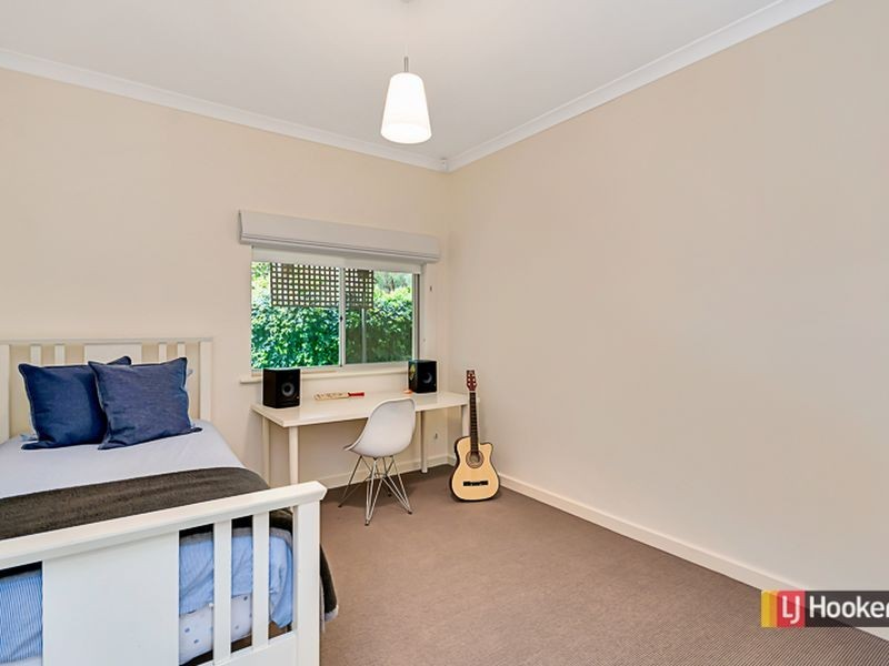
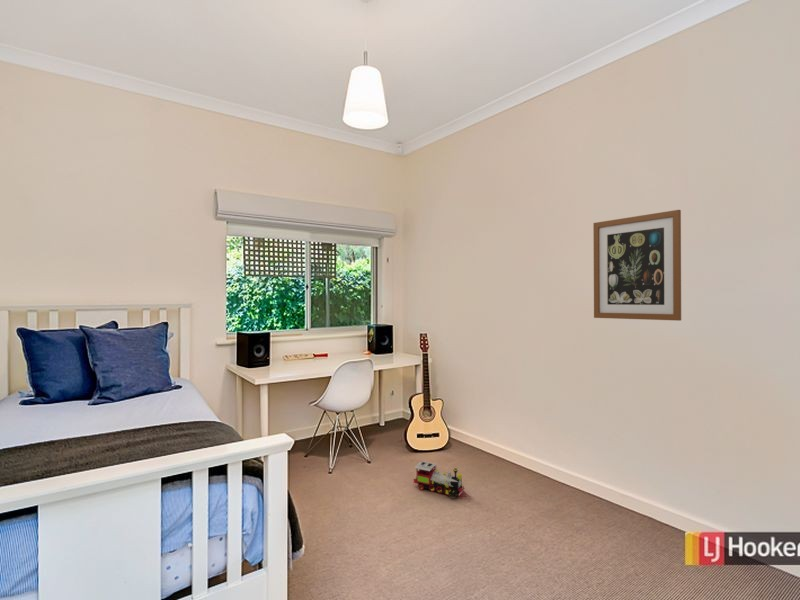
+ wall art (634, 268)
+ toy train (442, 479)
